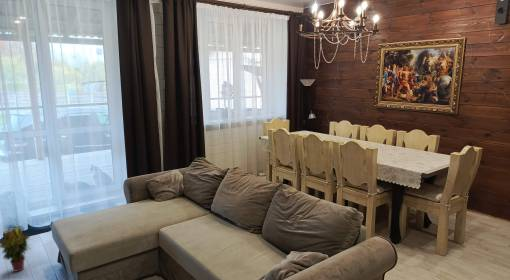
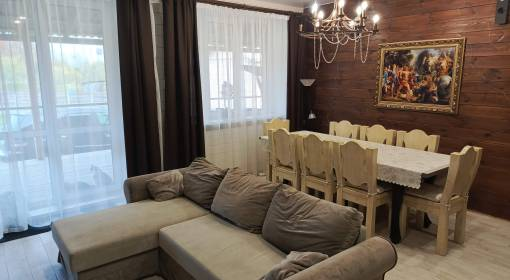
- potted plant (16, 248)
